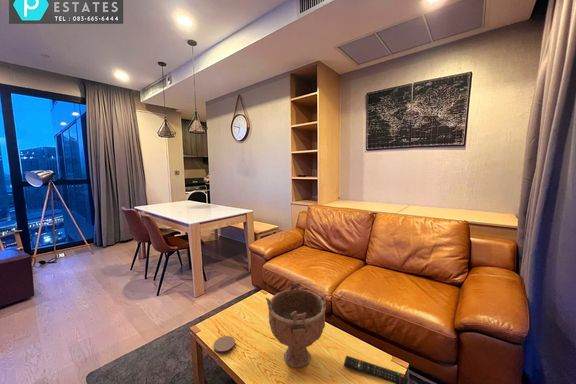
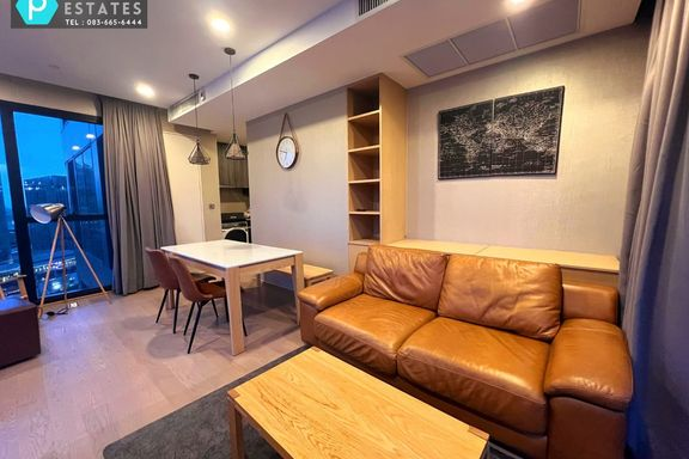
- remote control (374, 371)
- coaster (224, 344)
- decorative bowl (296, 326)
